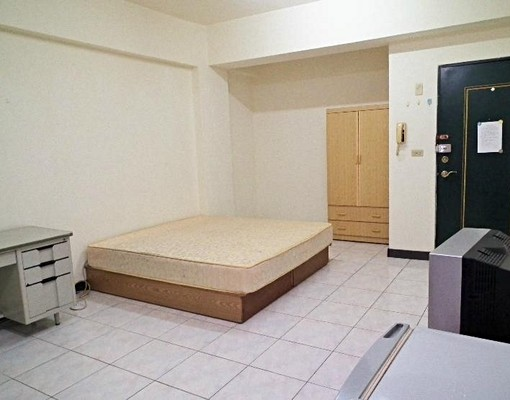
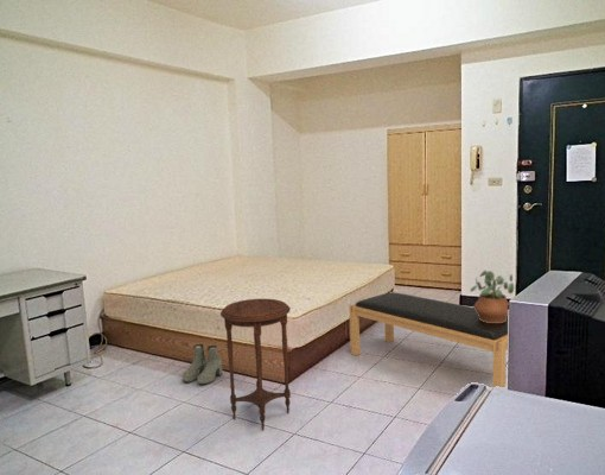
+ potted plant (491, 296)
+ bench (435, 336)
+ boots (202, 362)
+ side table (257, 361)
